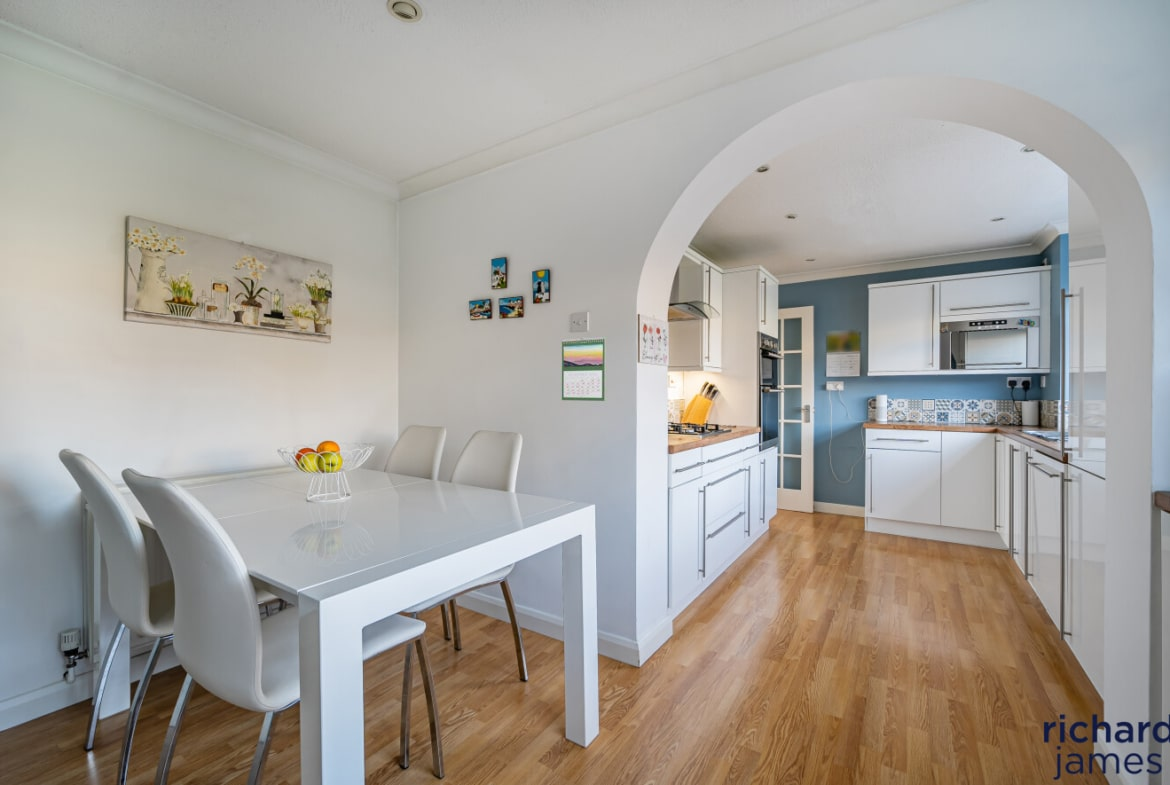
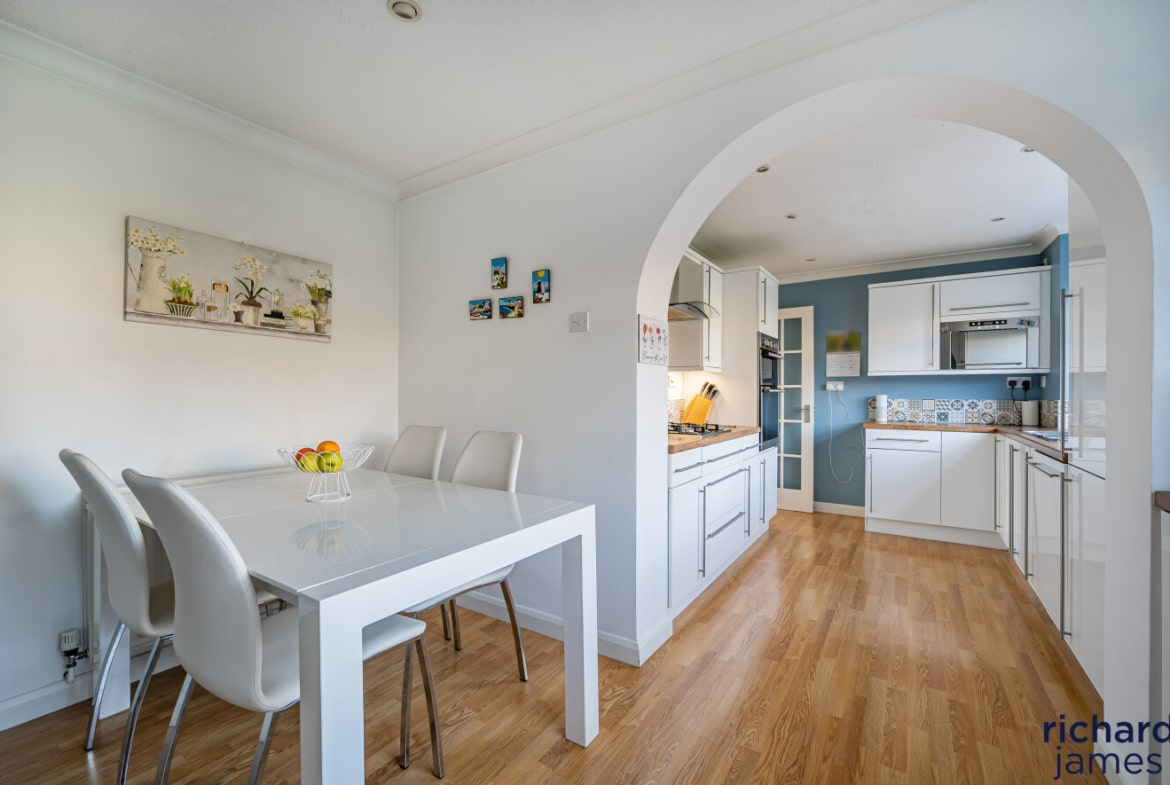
- calendar (583, 369)
